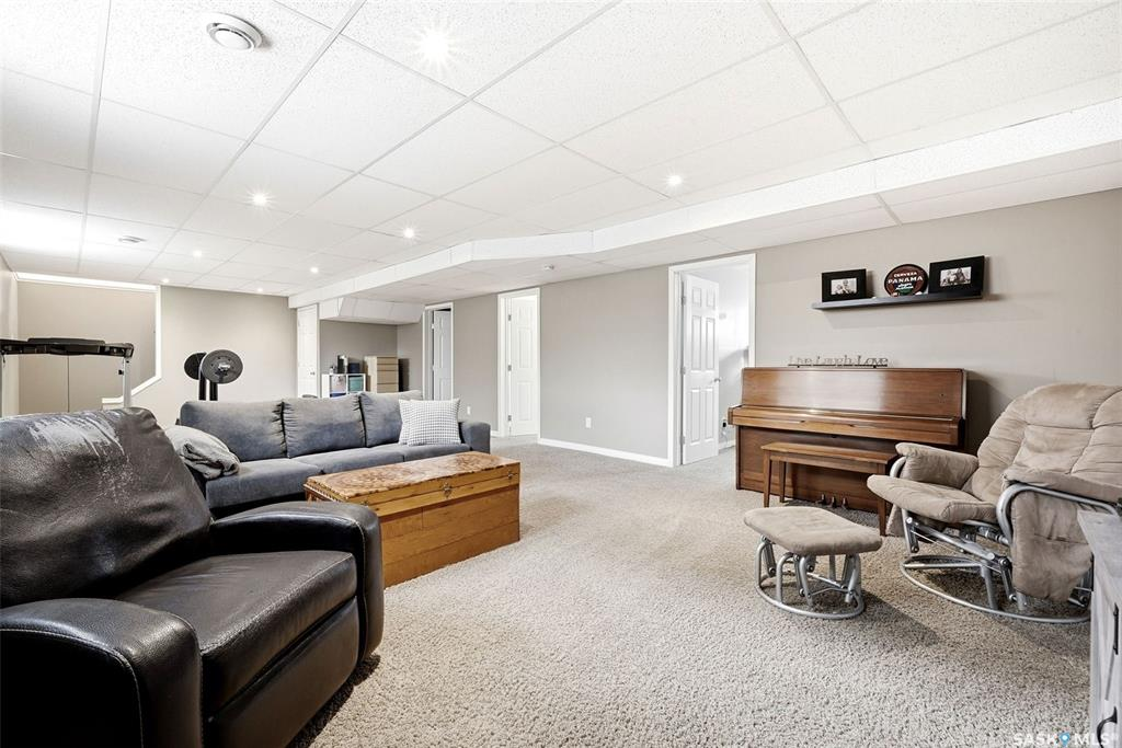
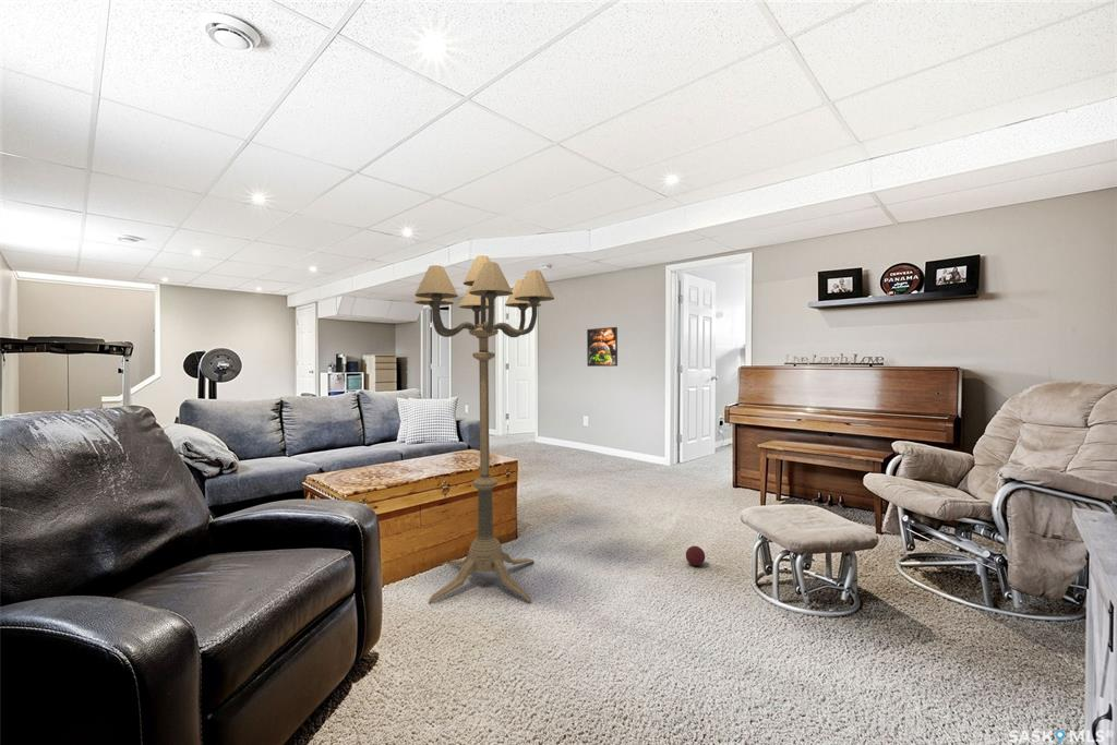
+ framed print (601, 347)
+ ball (695, 555)
+ floor lamp (484, 419)
